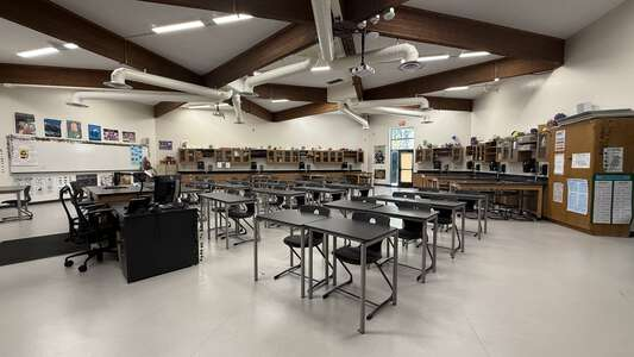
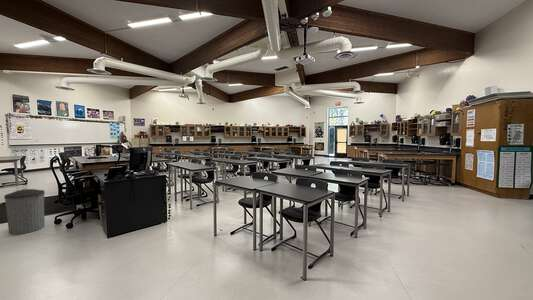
+ trash can (26, 209)
